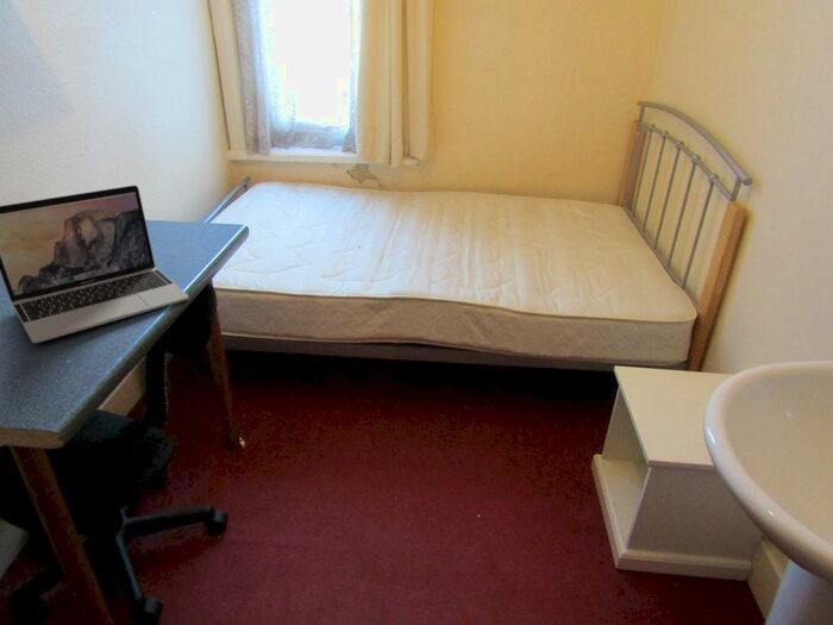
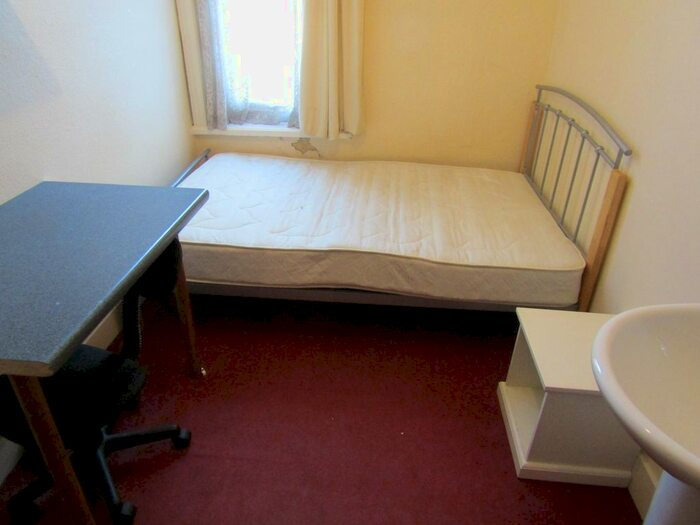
- laptop (89, 257)
